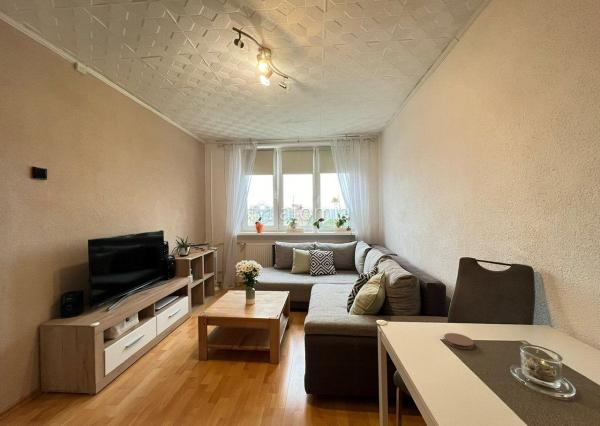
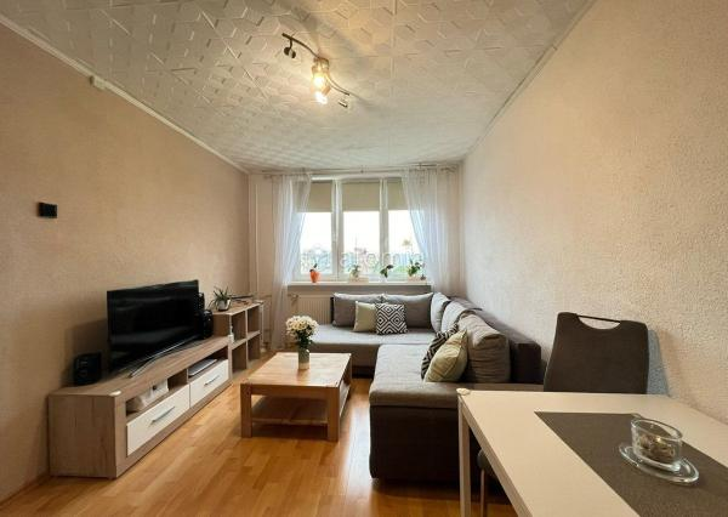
- coaster (458, 340)
